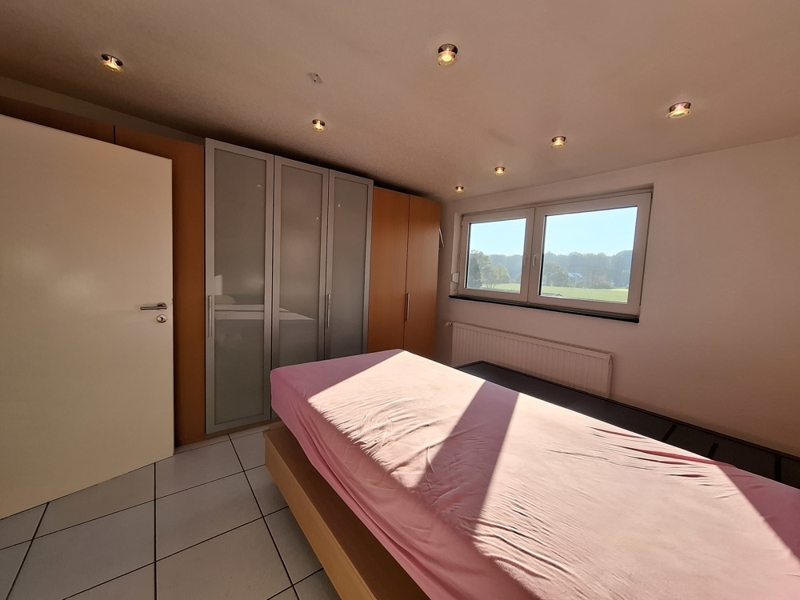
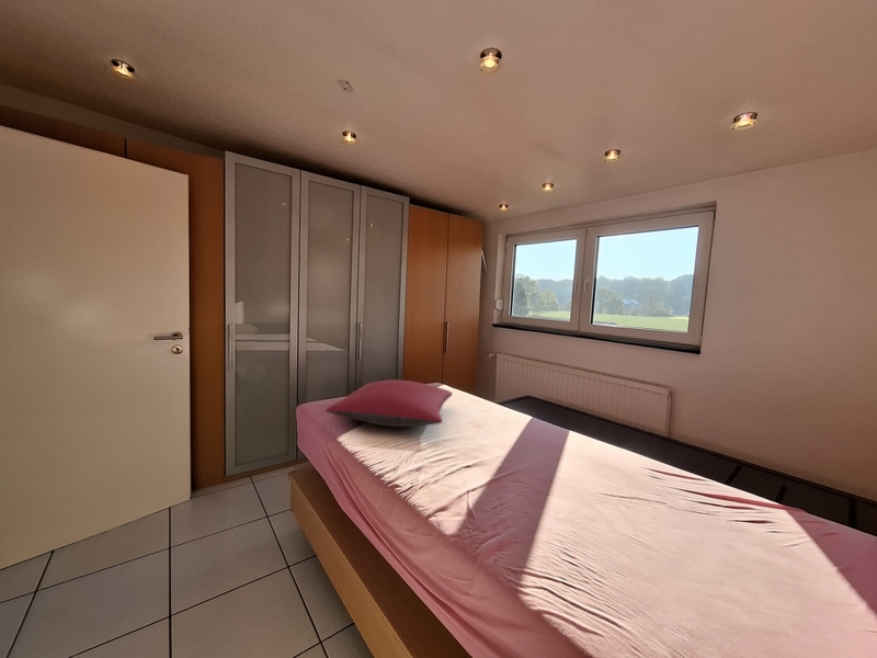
+ pillow (397, 400)
